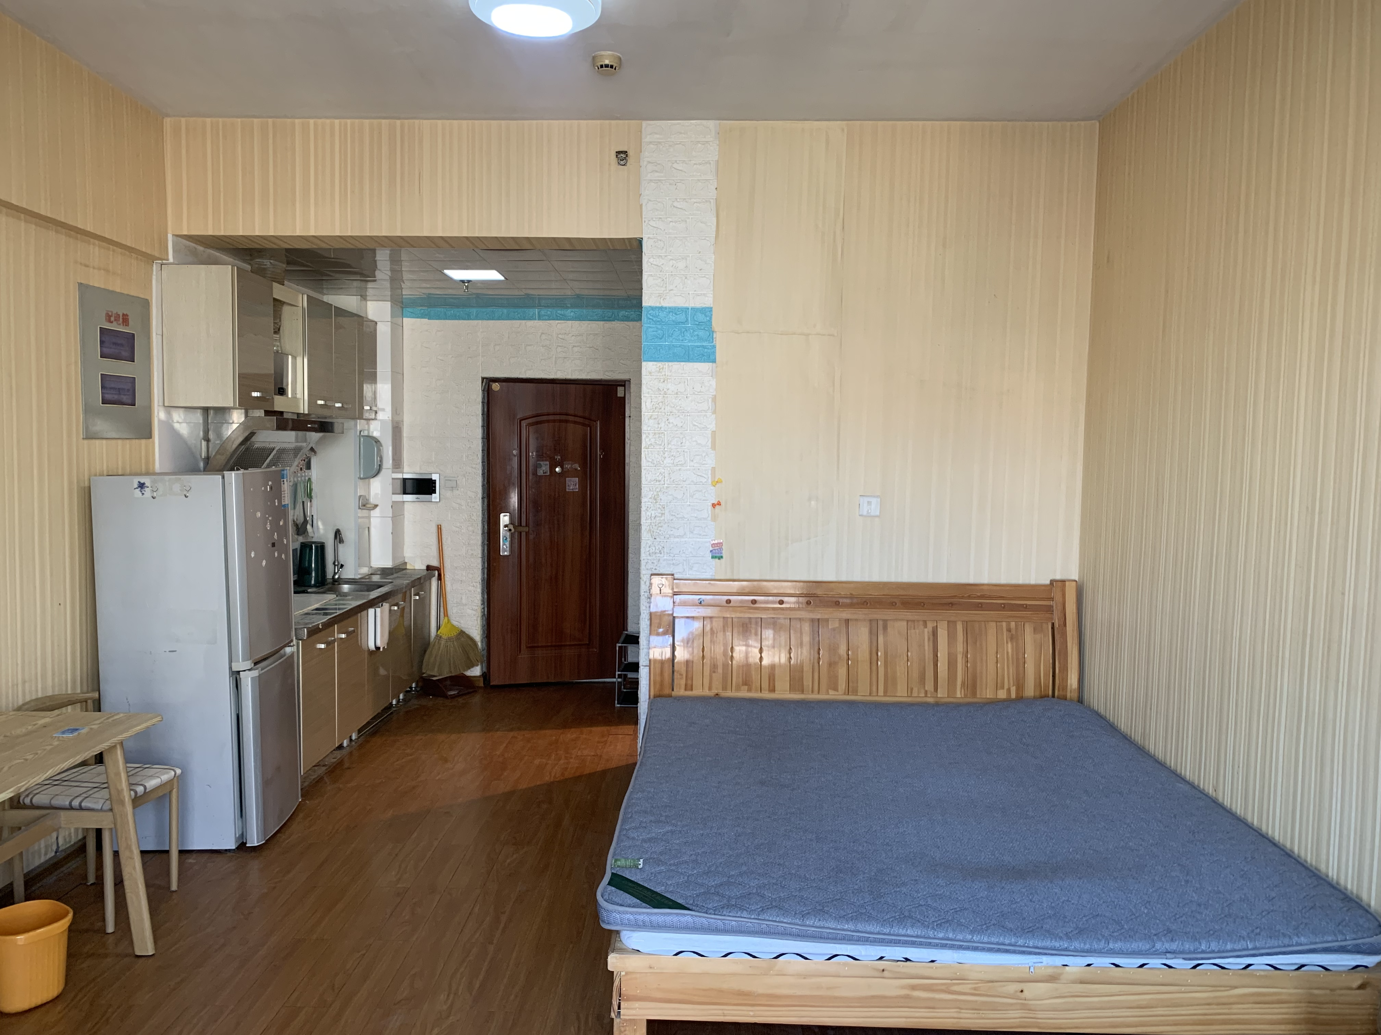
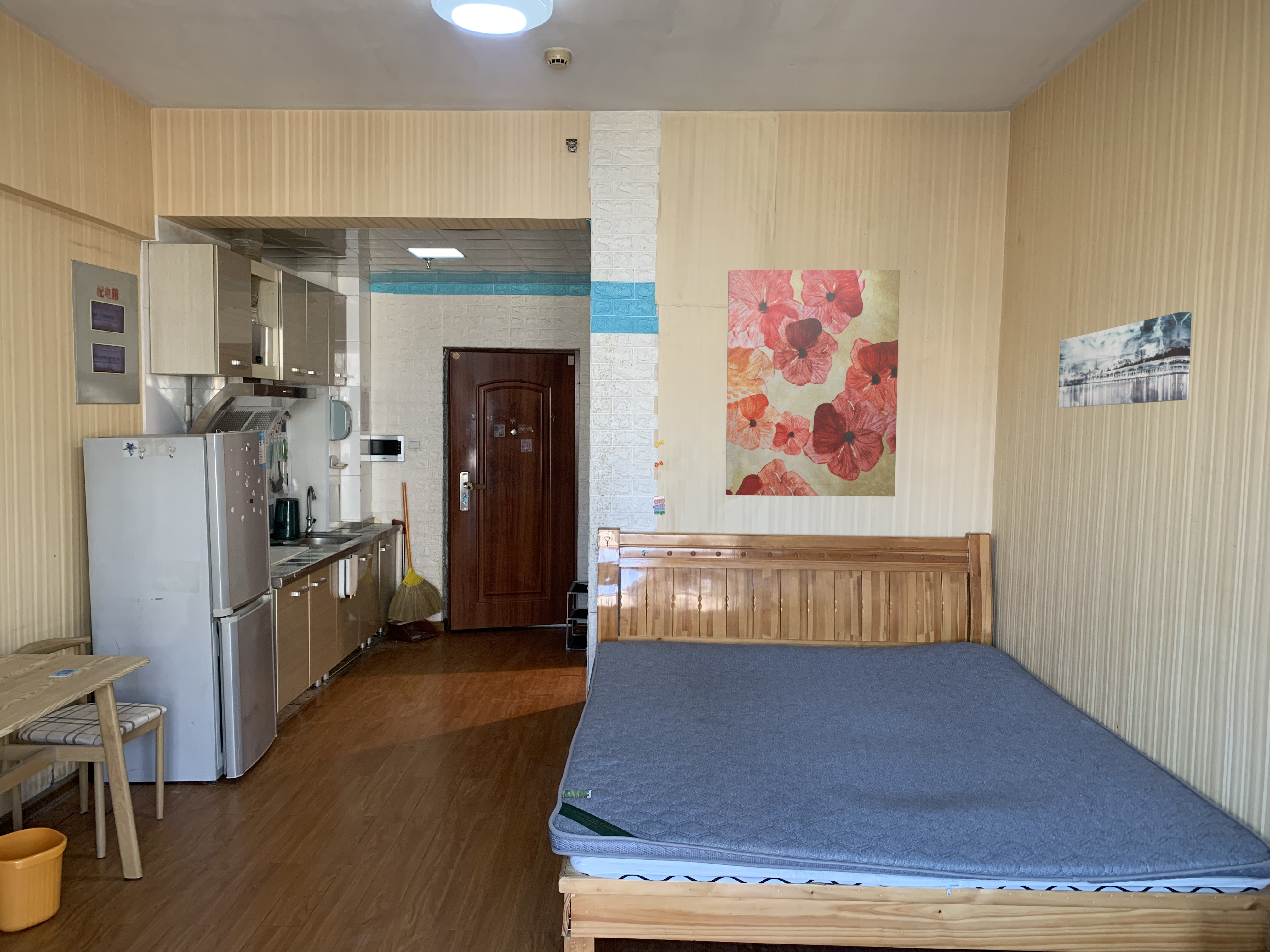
+ wall art (811, 384)
+ wall art (1116, 366)
